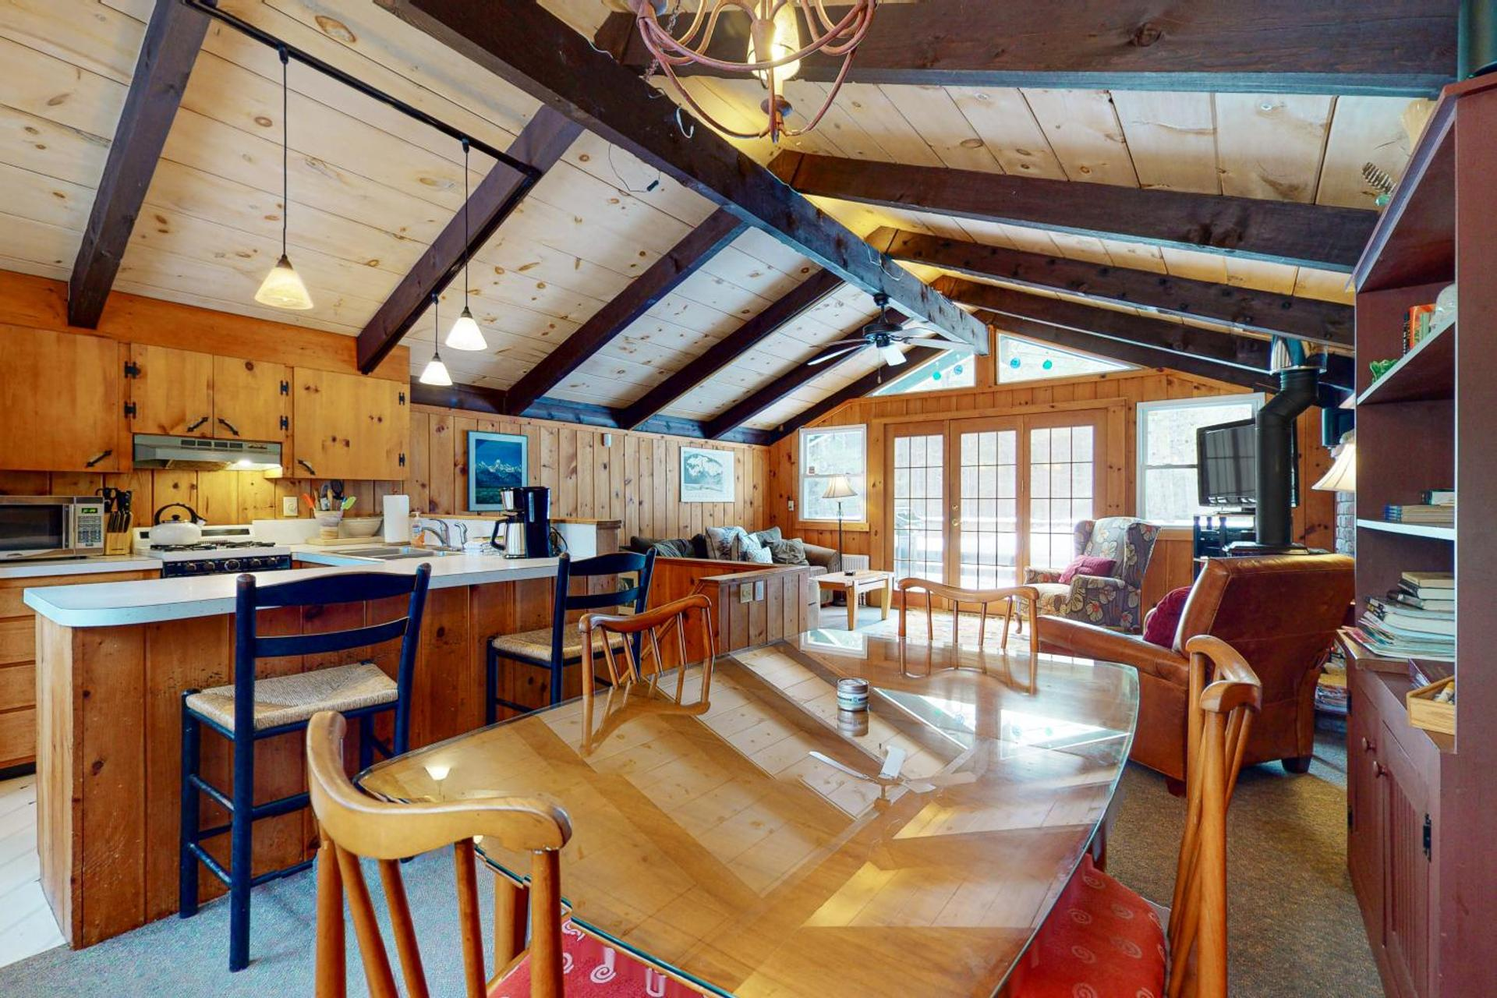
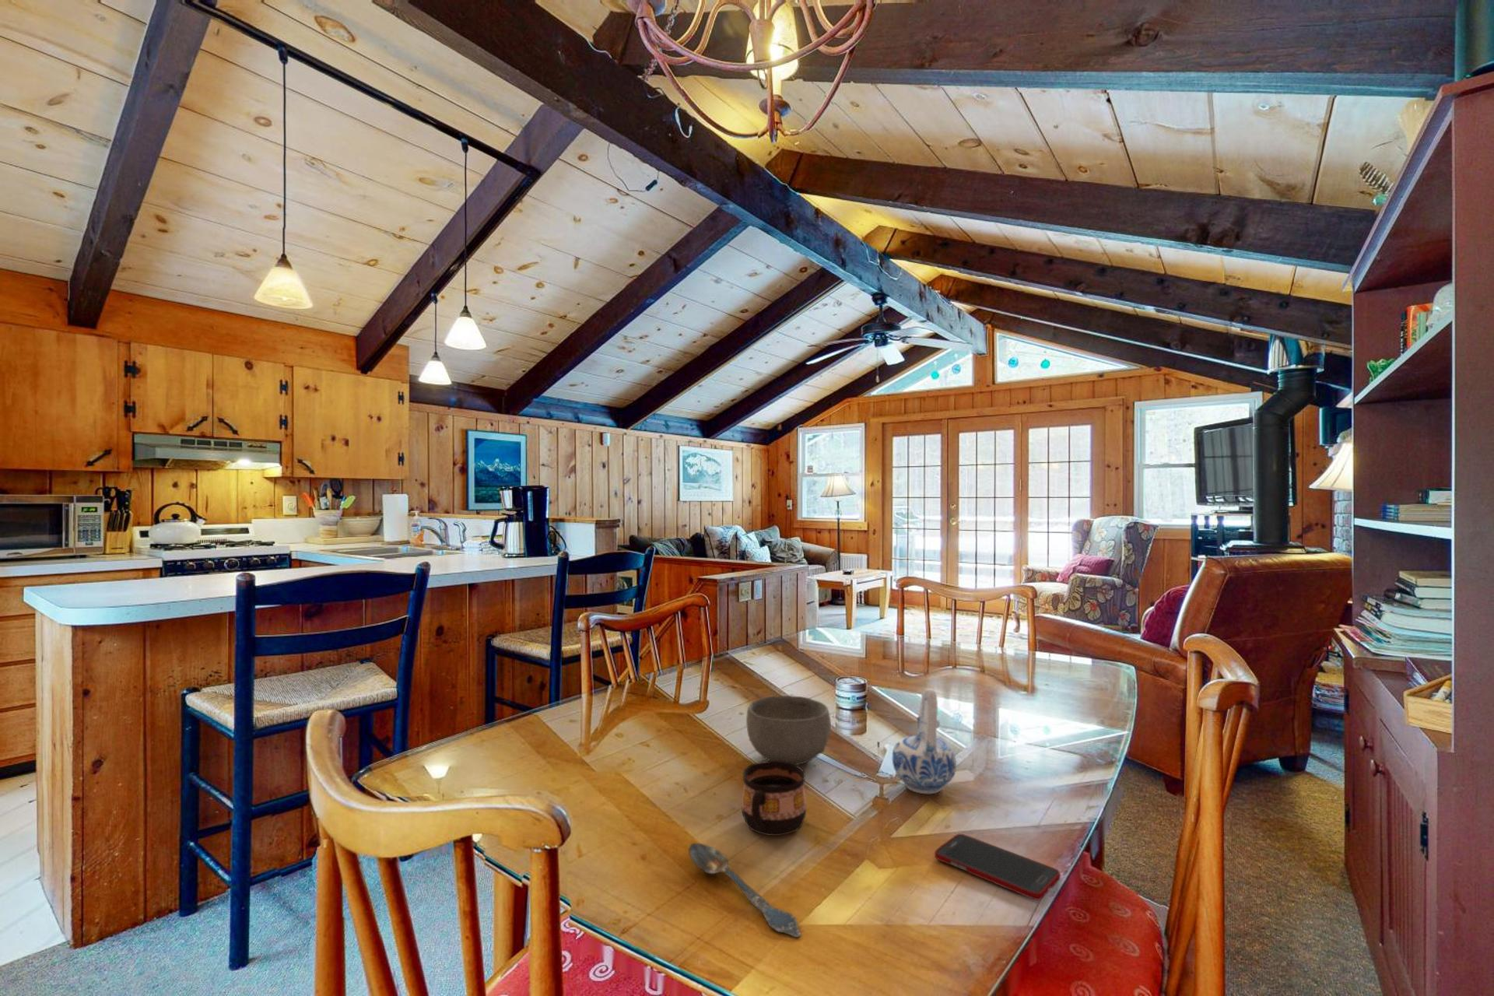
+ ceramic pitcher (924, 736)
+ cup (770, 799)
+ cell phone (995, 865)
+ spoon (740, 885)
+ bowl (788, 733)
